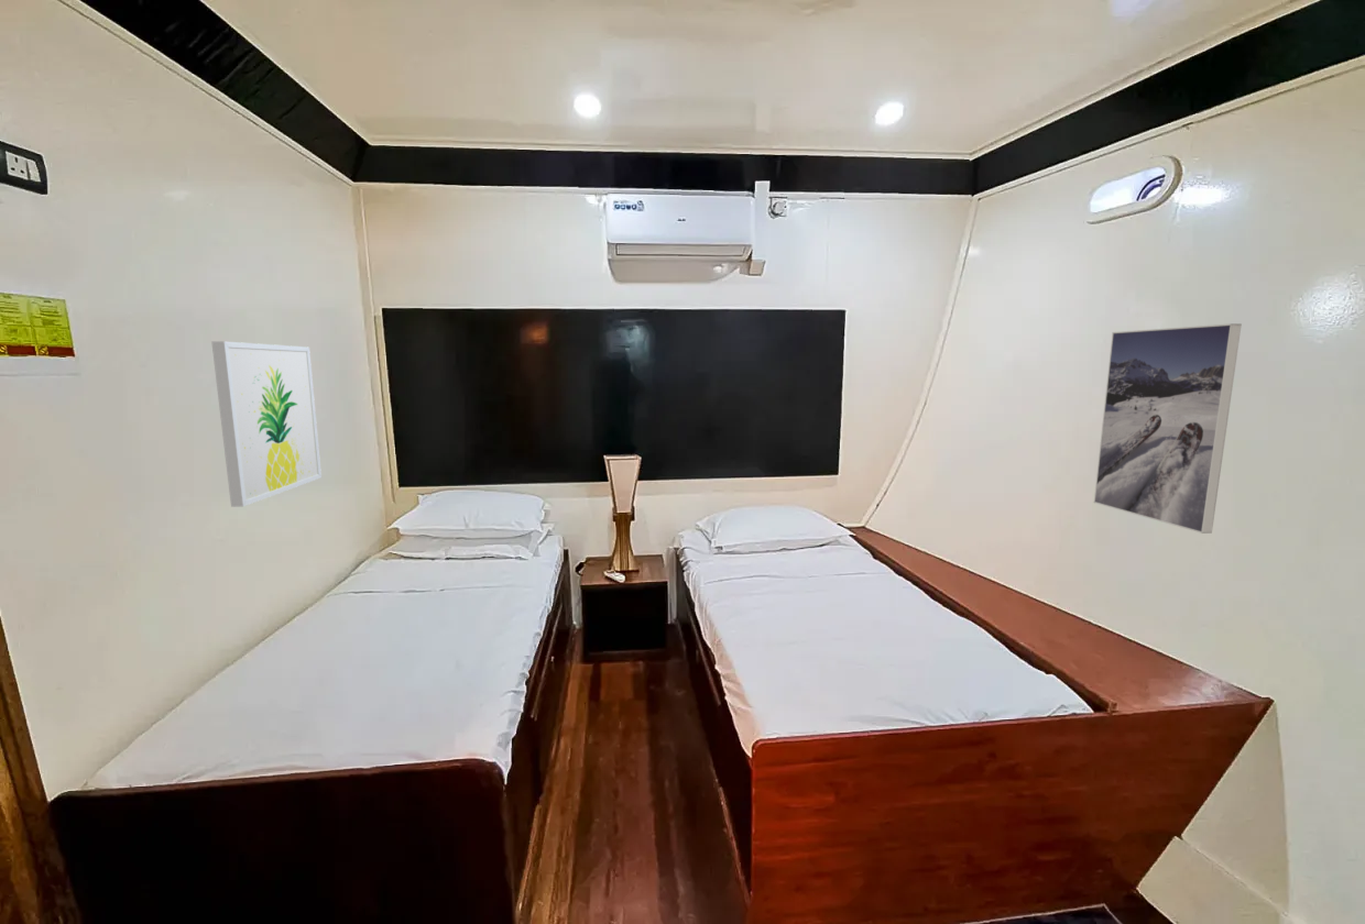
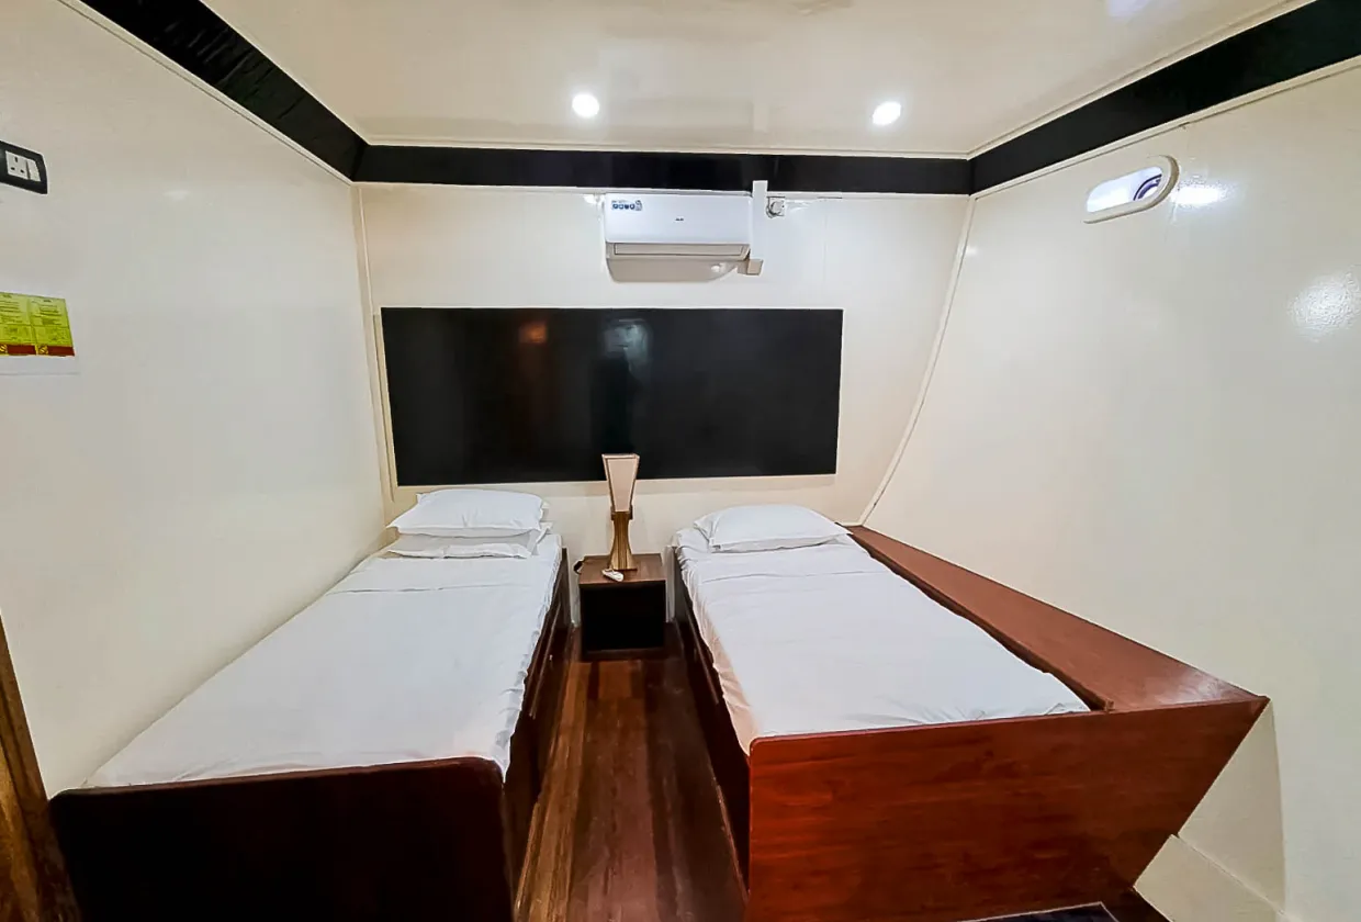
- wall art (274, 418)
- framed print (1158, 425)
